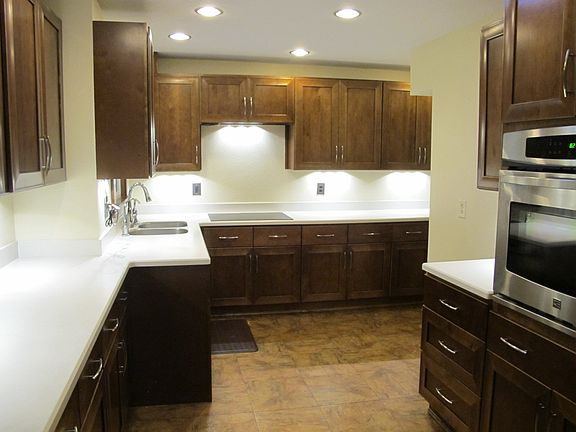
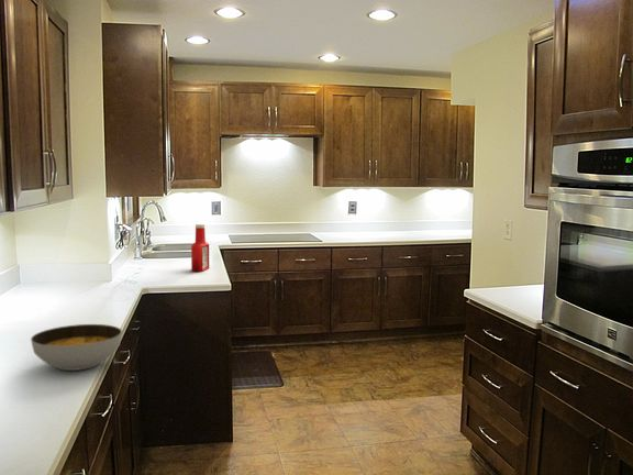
+ soap bottle (200, 246)
+ soup bowl (78, 349)
